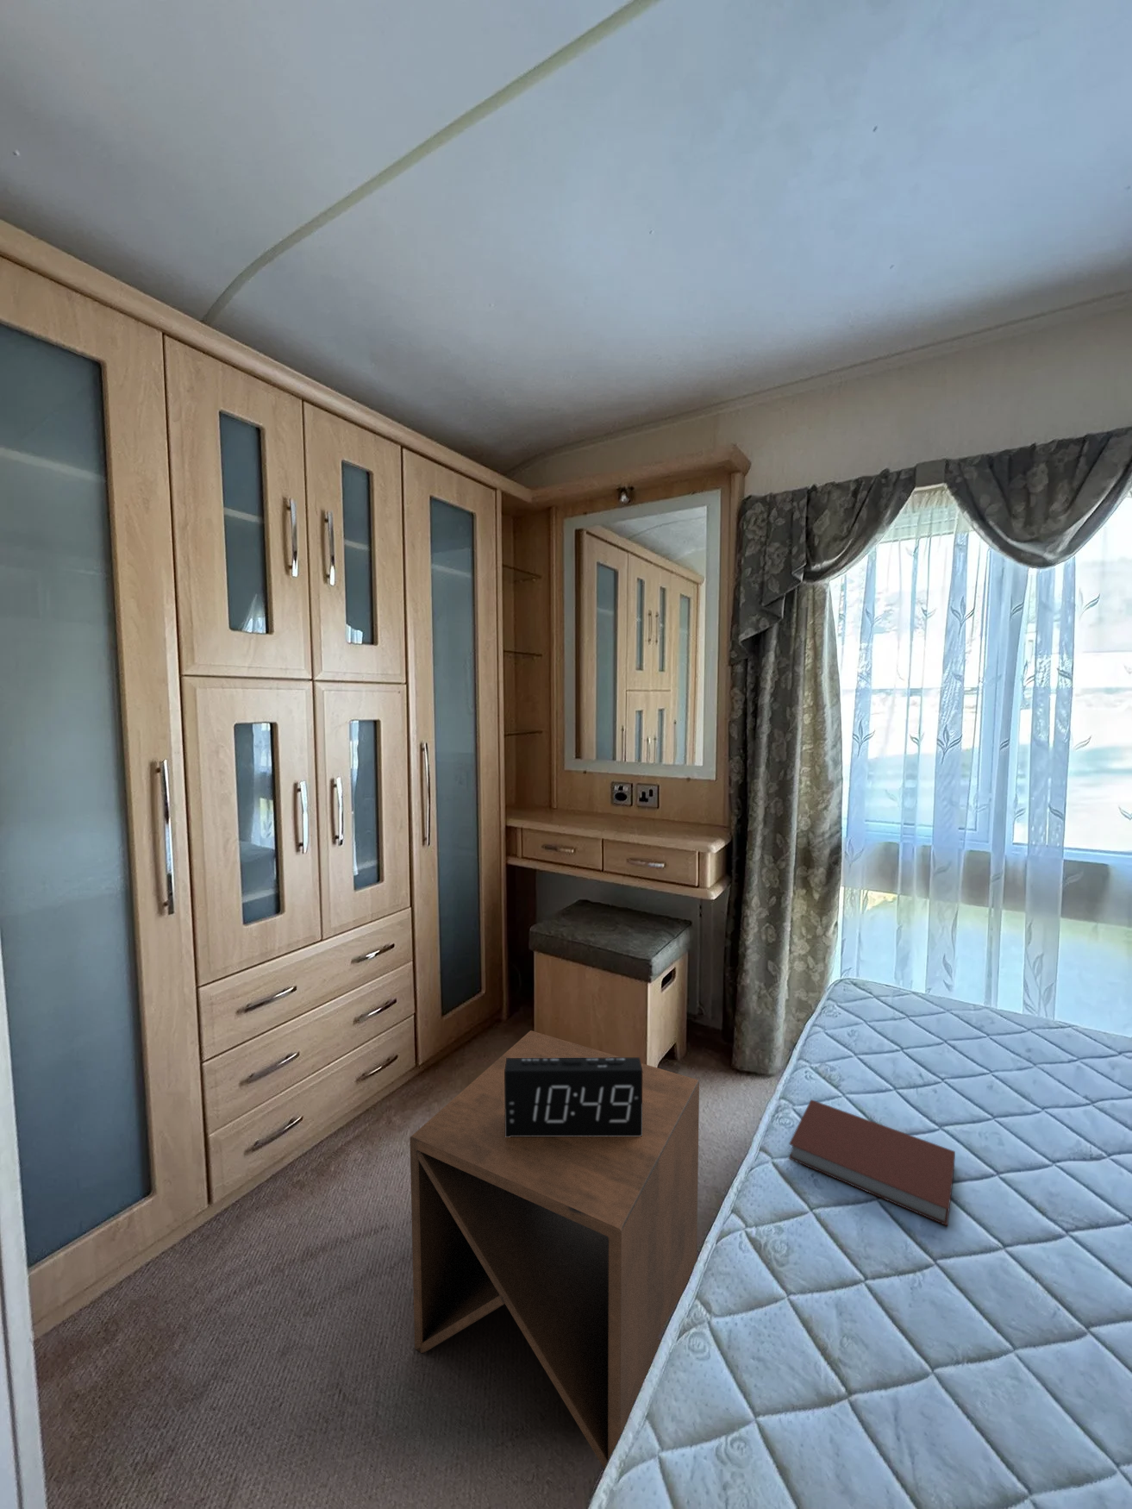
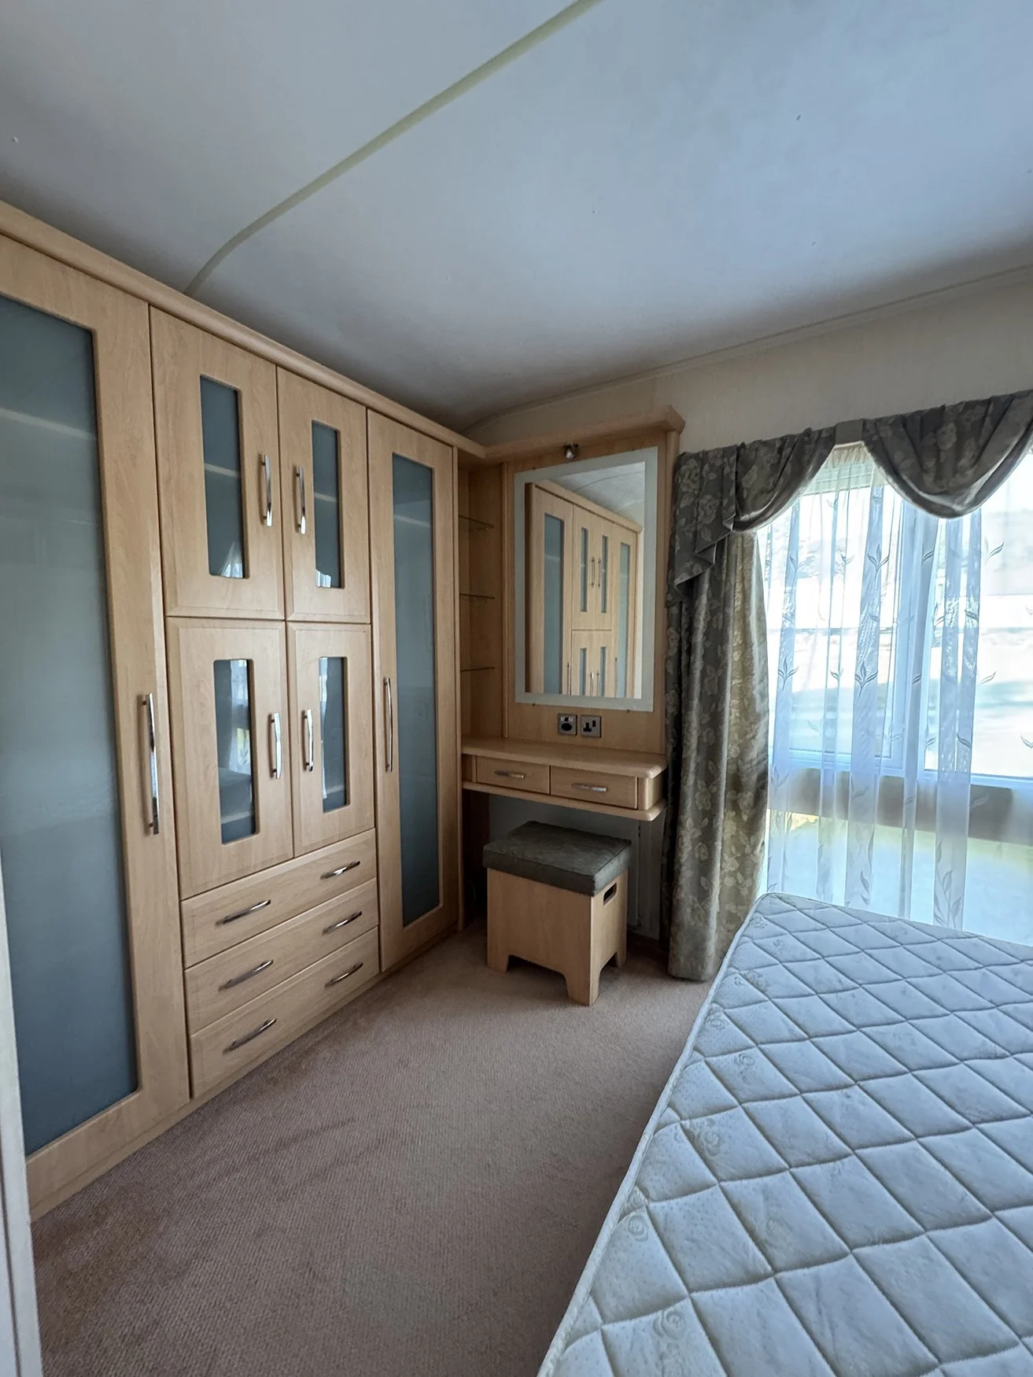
- book (870, 1153)
- side table (565, 1206)
- alarm clock (572, 1090)
